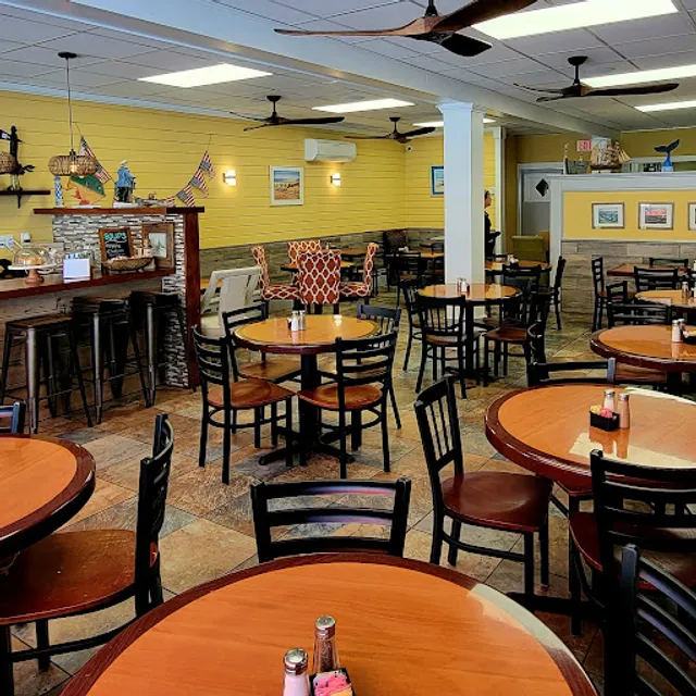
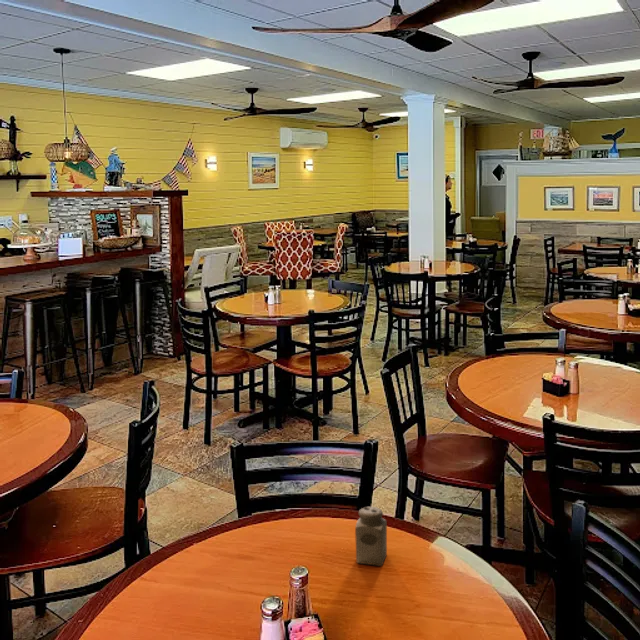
+ salt shaker (371, 533)
